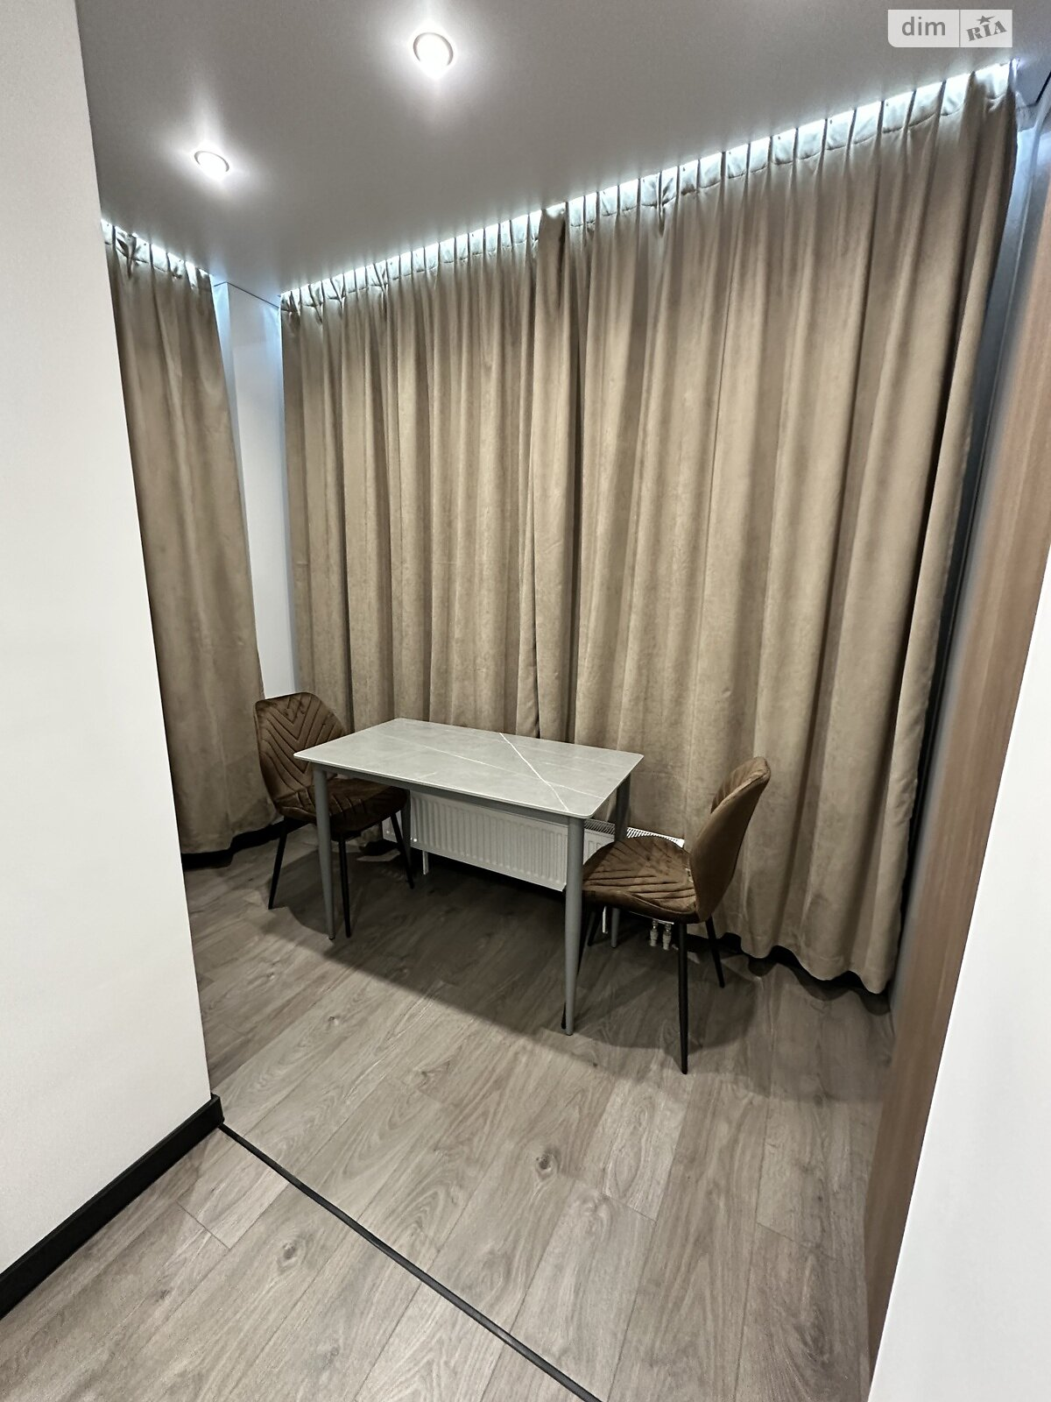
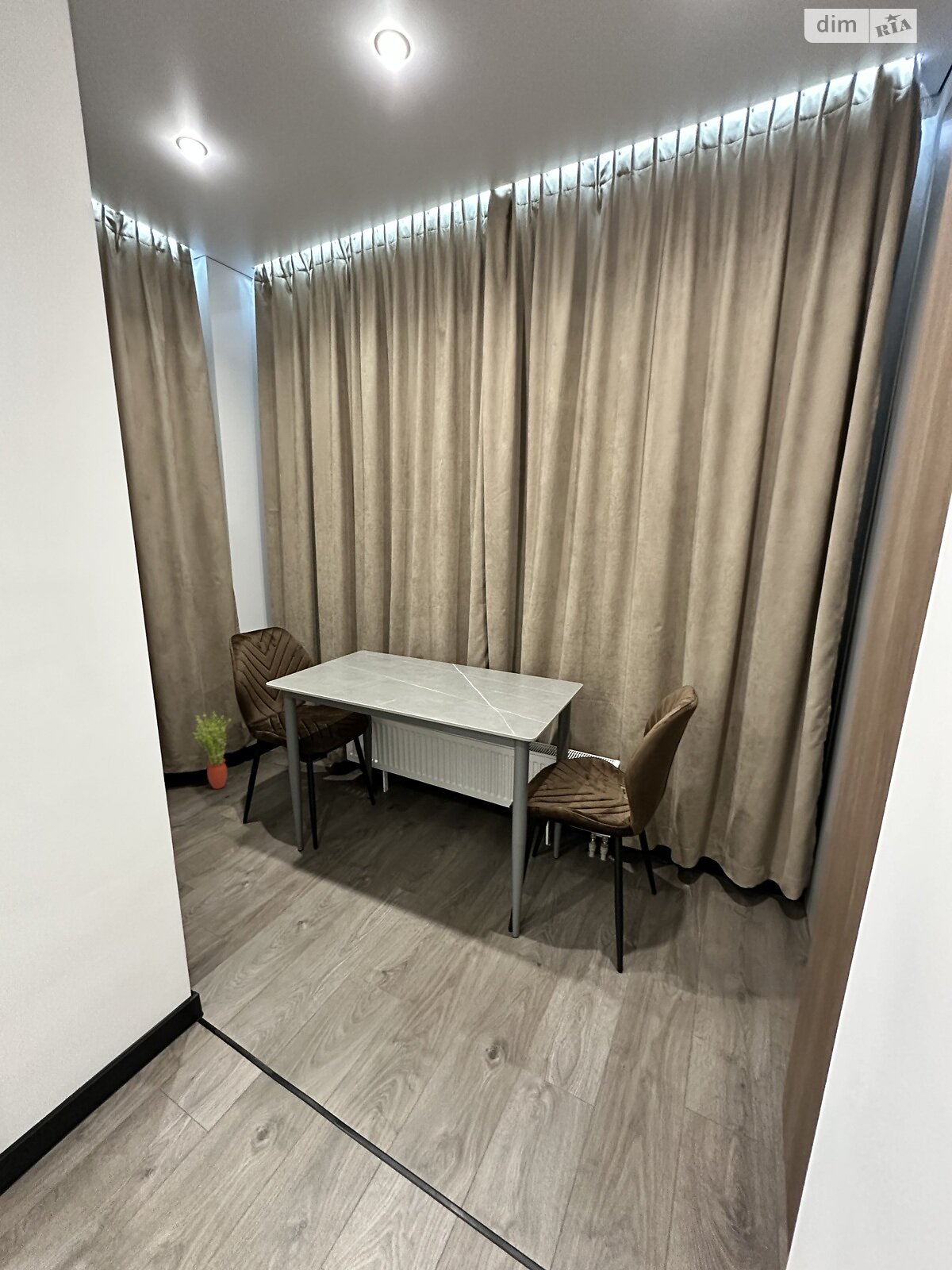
+ potted plant (213, 752)
